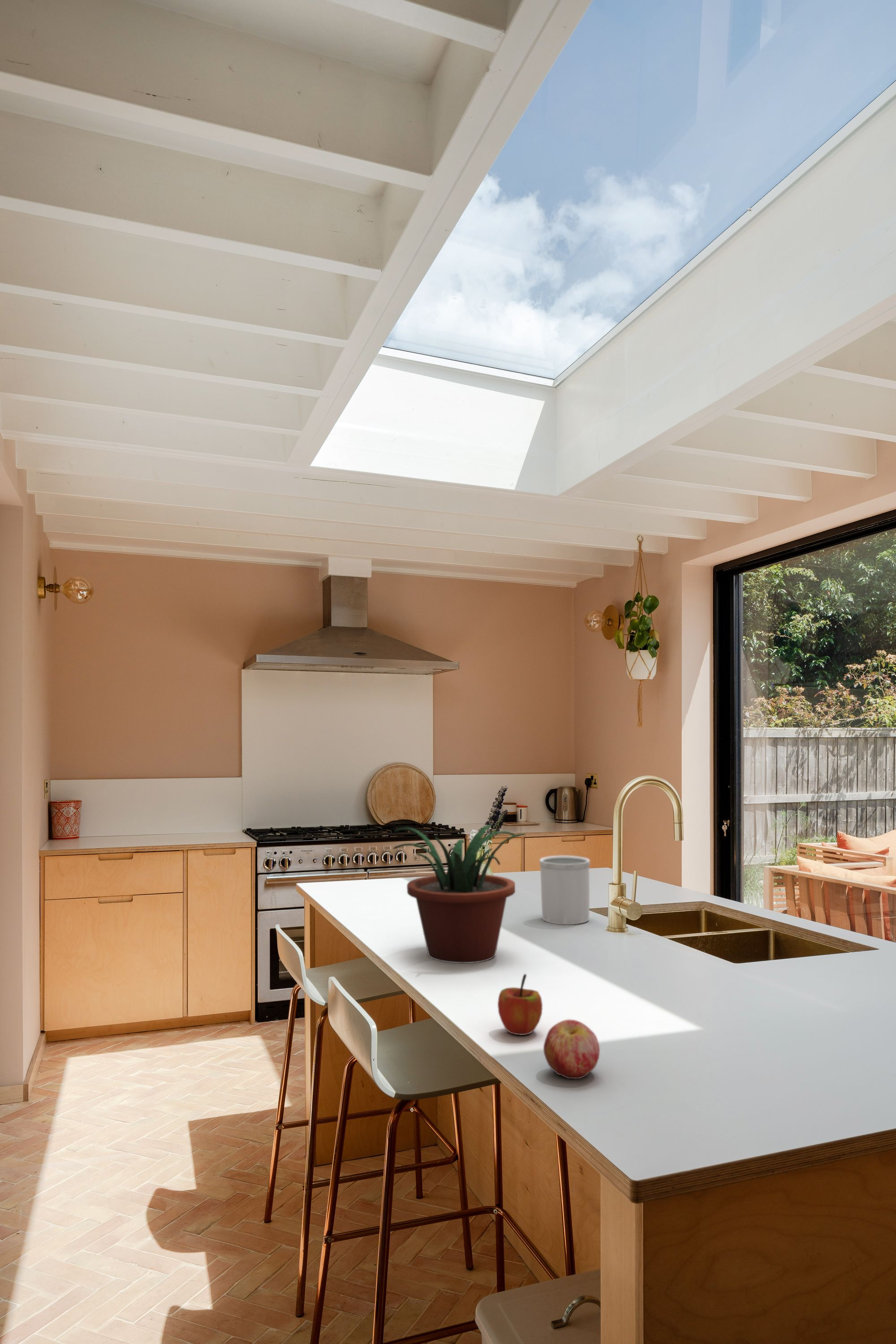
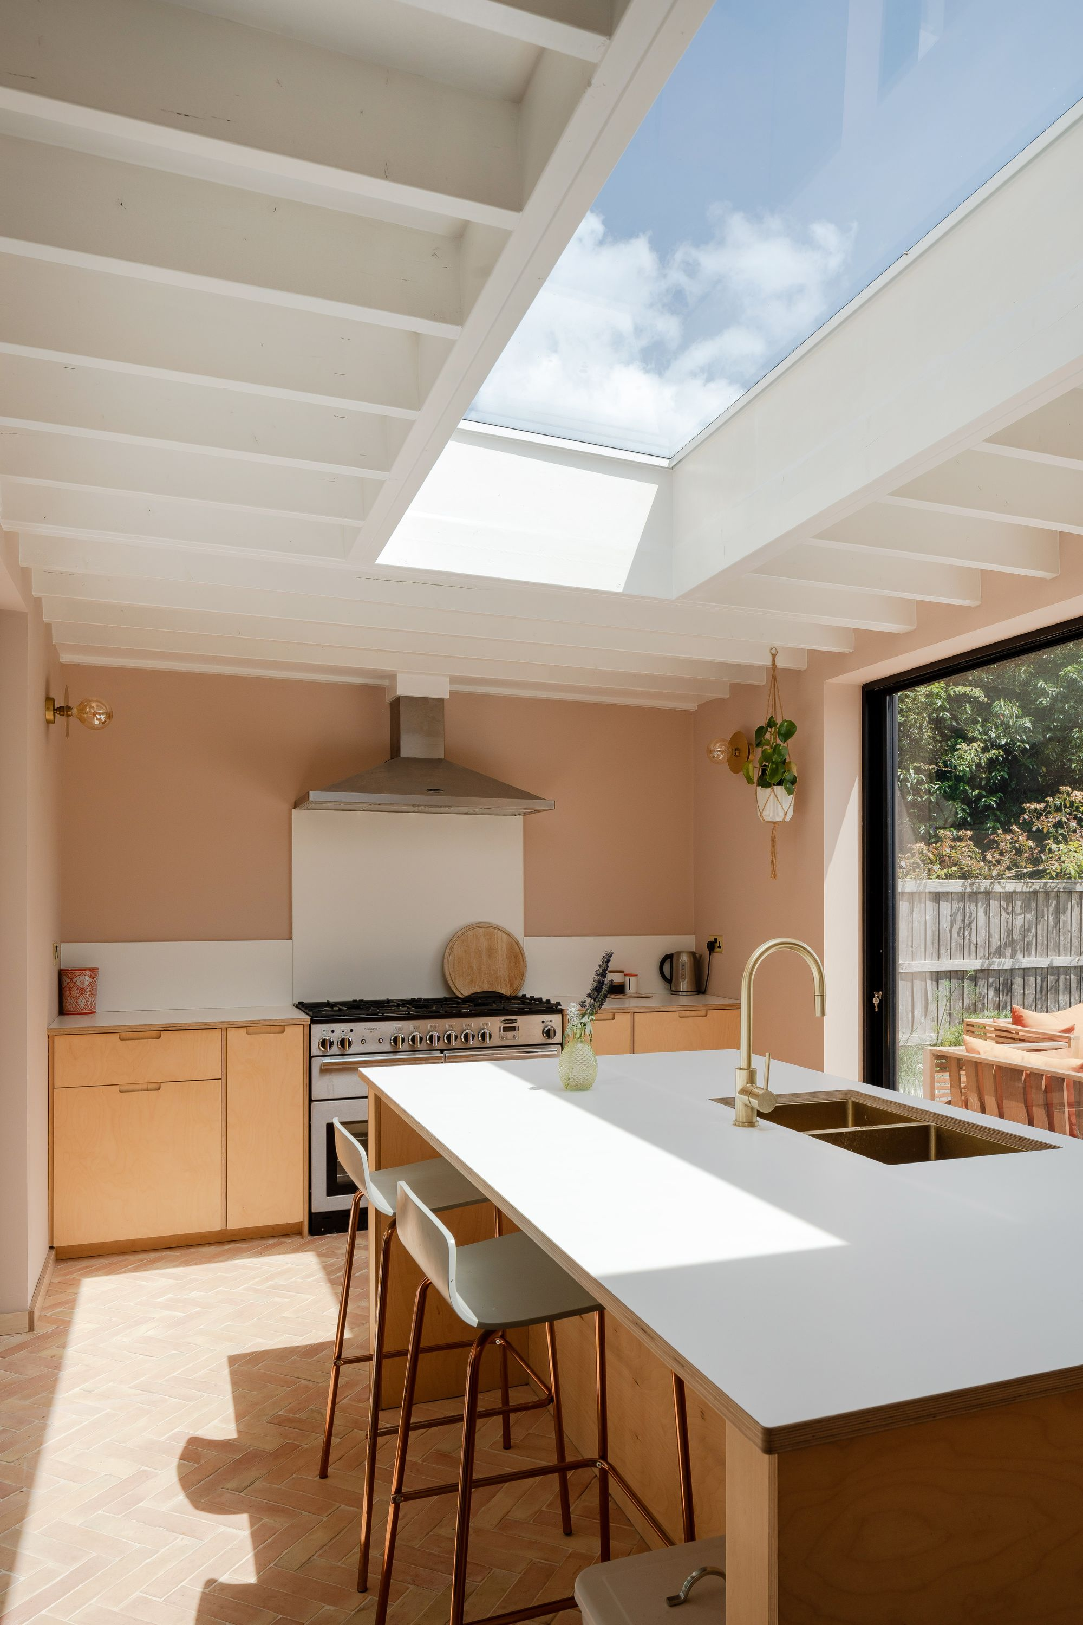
- apple (520, 1003)
- utensil holder (565, 889)
- potted plant (459, 890)
- apple (571, 1048)
